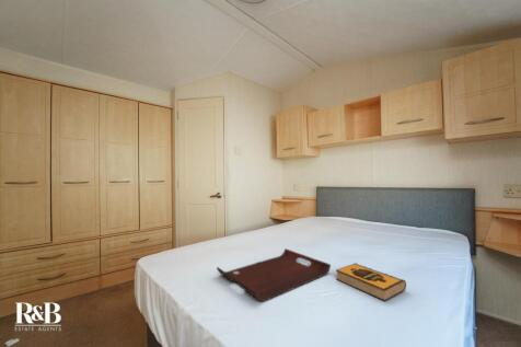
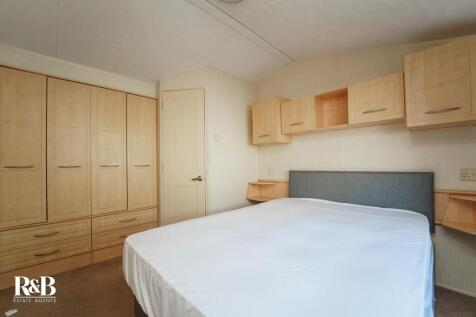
- hardback book (369, 278)
- serving tray (274, 269)
